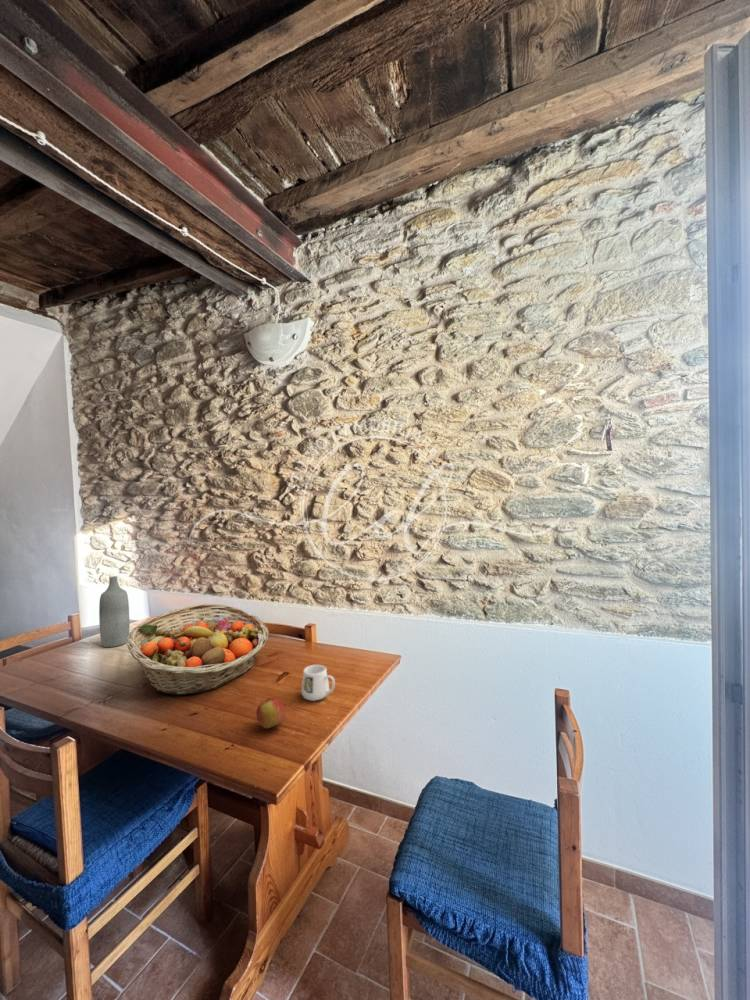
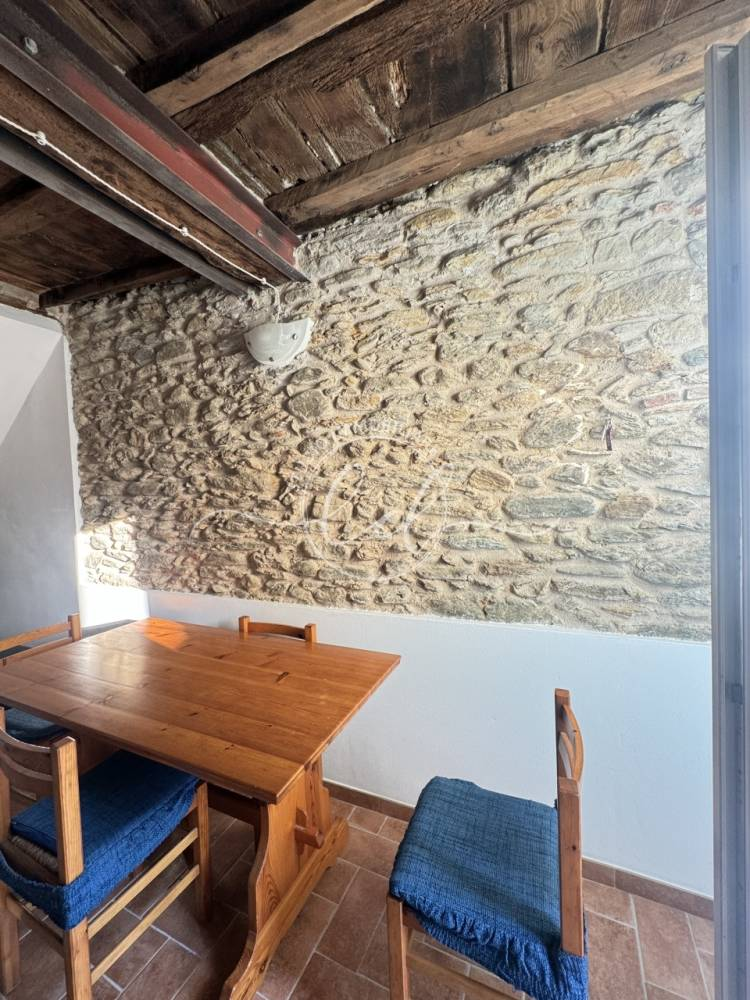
- mug (319, 683)
- apple (271, 713)
- fruit basket (203, 644)
- bottle (114, 610)
